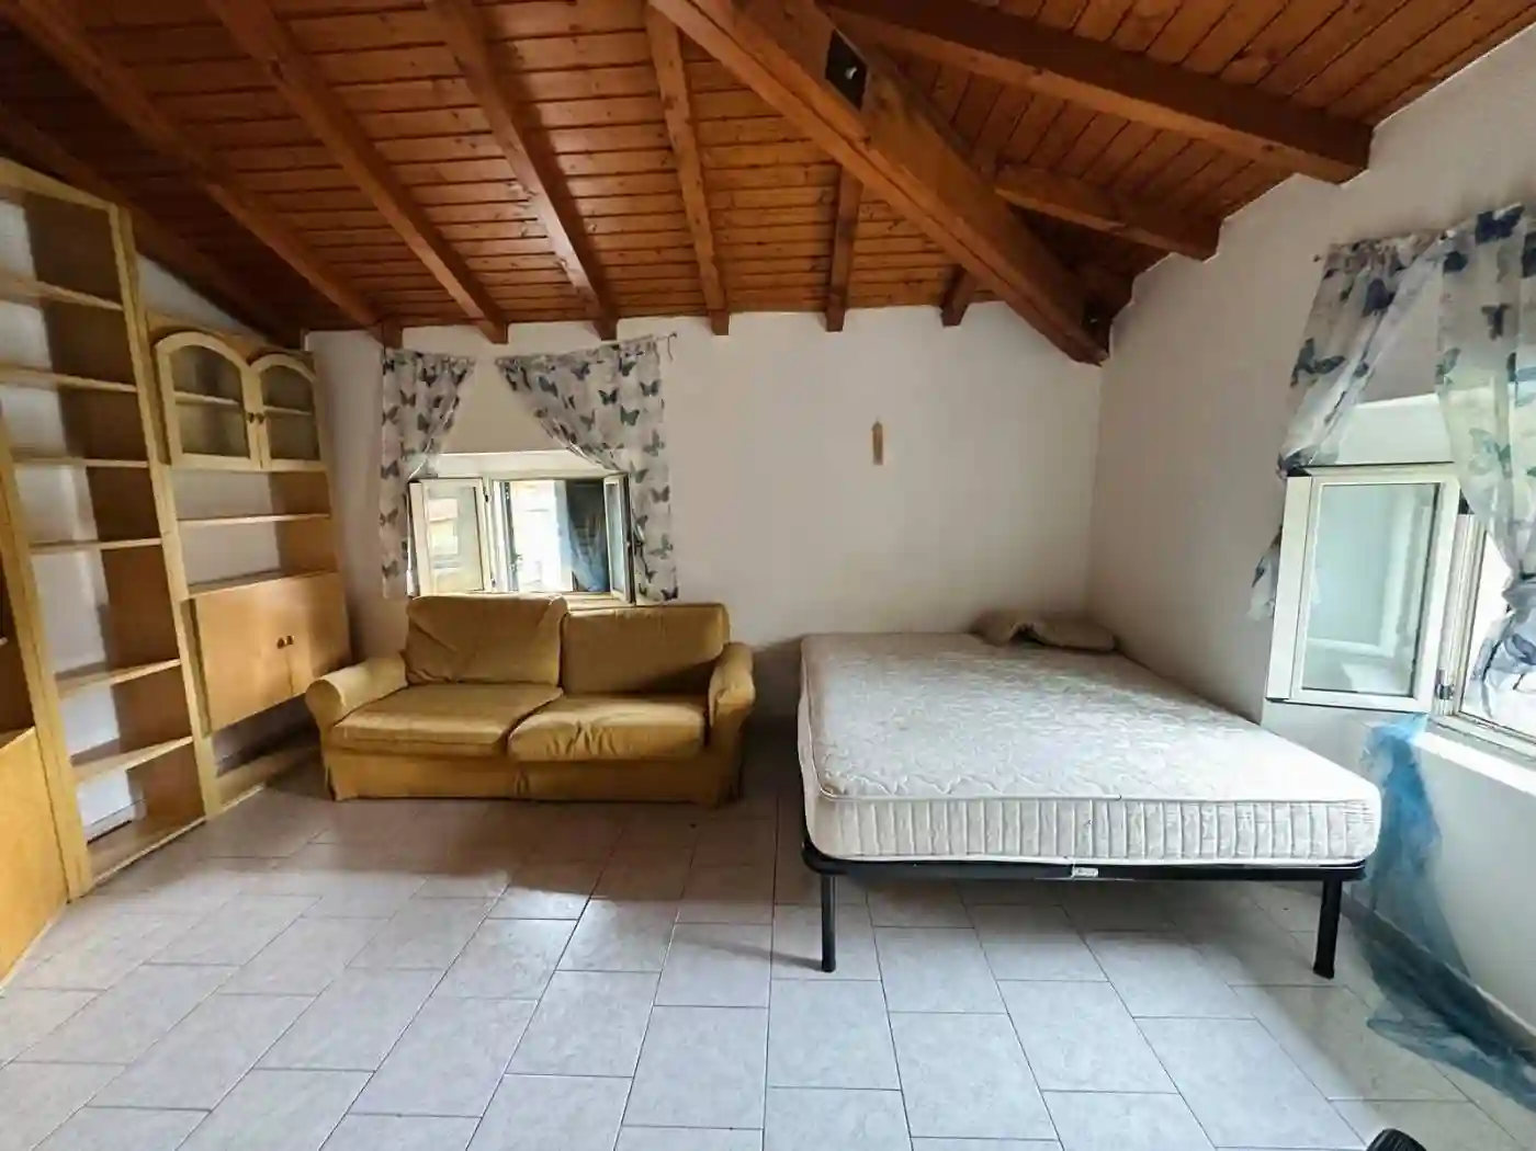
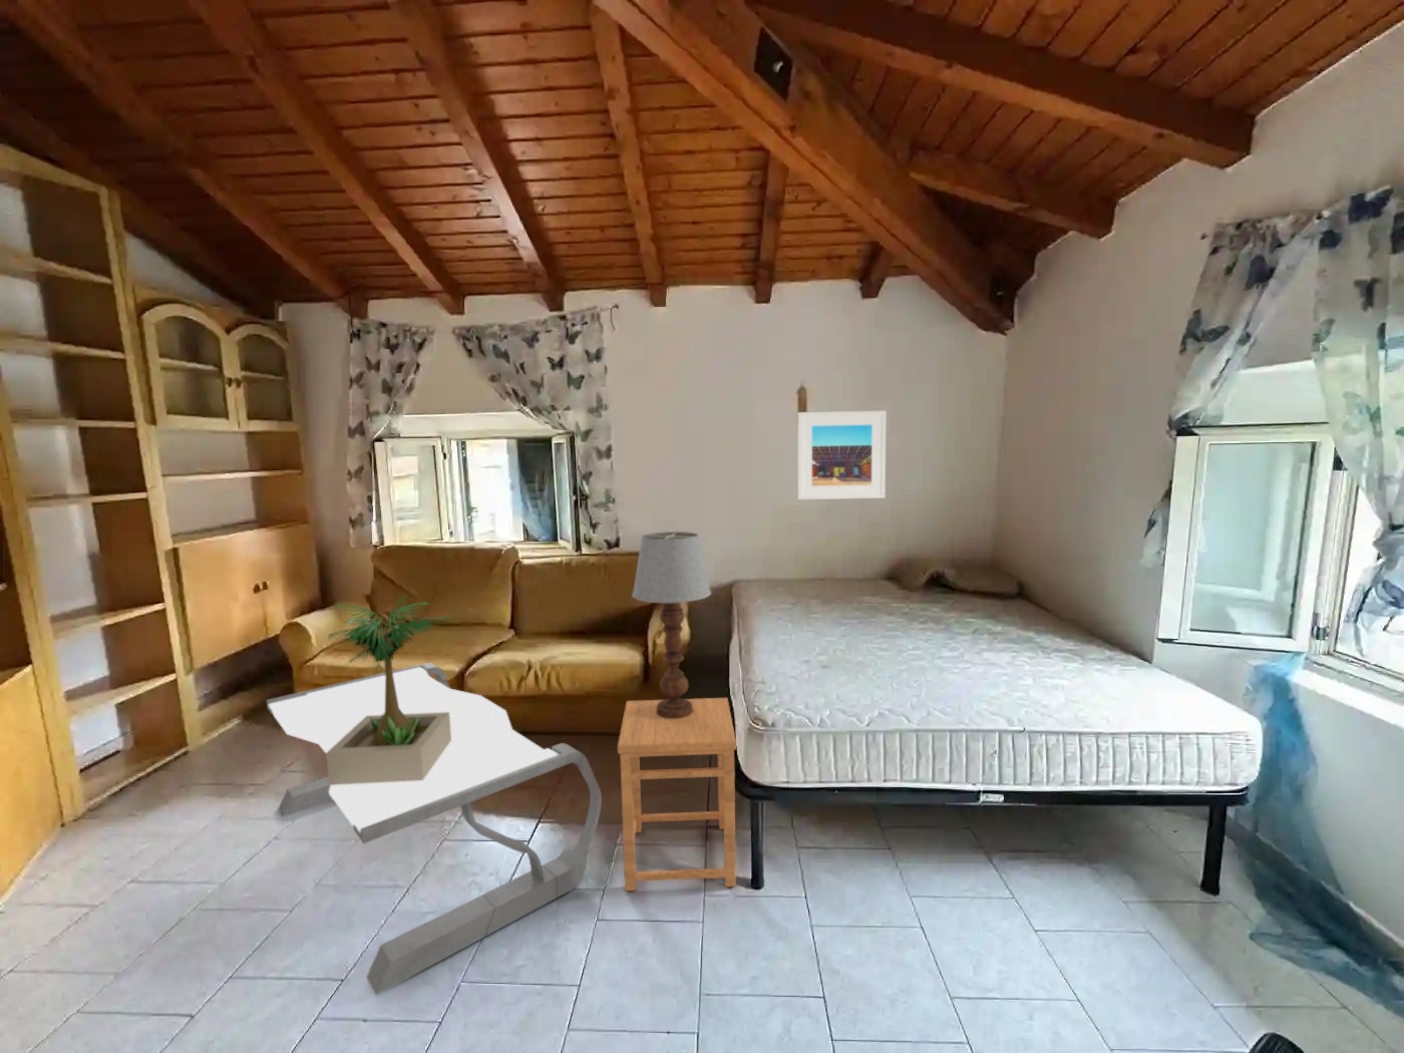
+ coffee table (421, 780)
+ potted plant (395, 682)
+ side table (678, 778)
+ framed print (841, 456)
+ table lamp (672, 624)
